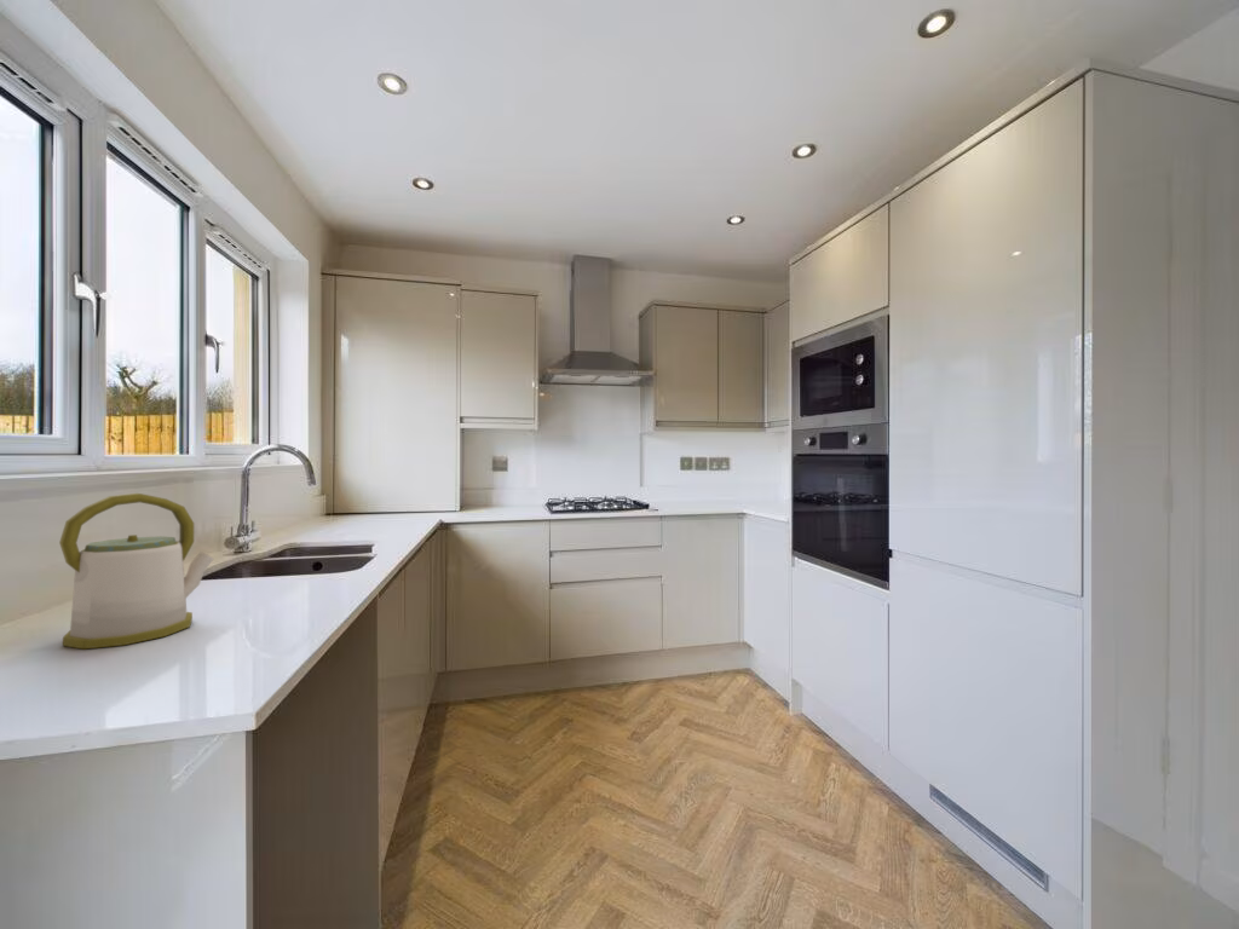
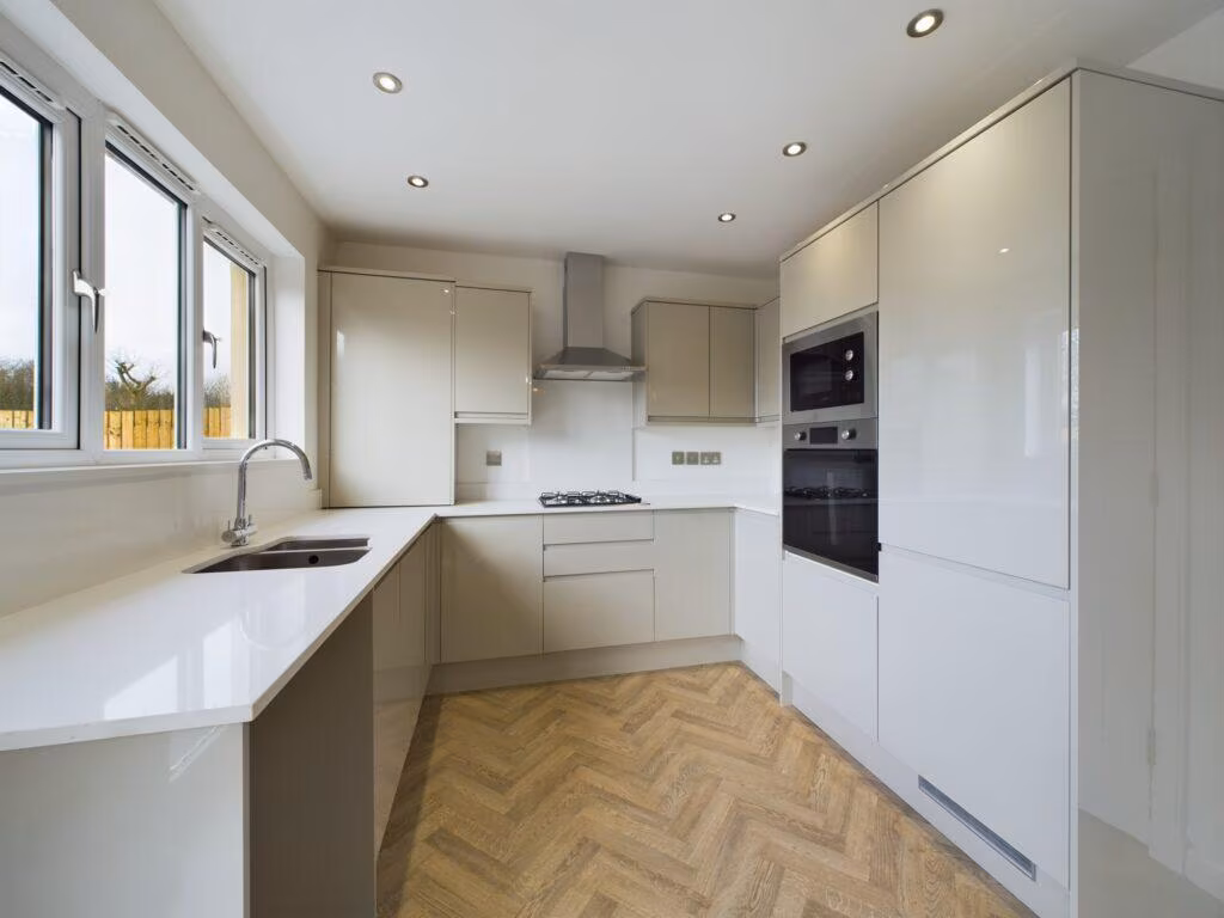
- kettle (144, 561)
